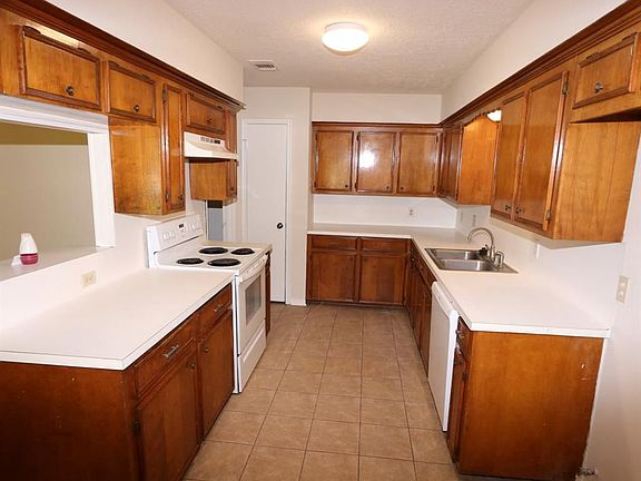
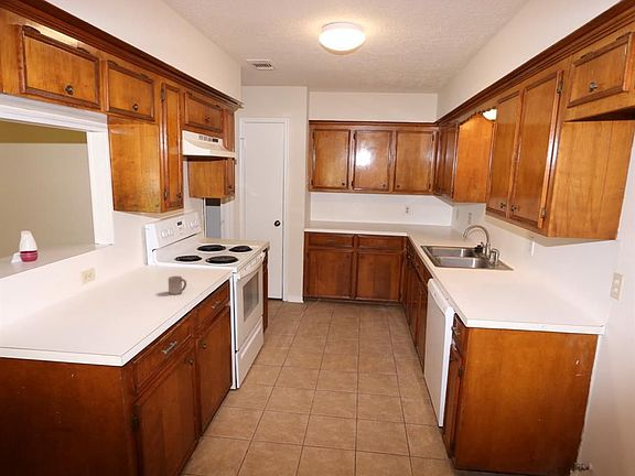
+ cup (177, 284)
